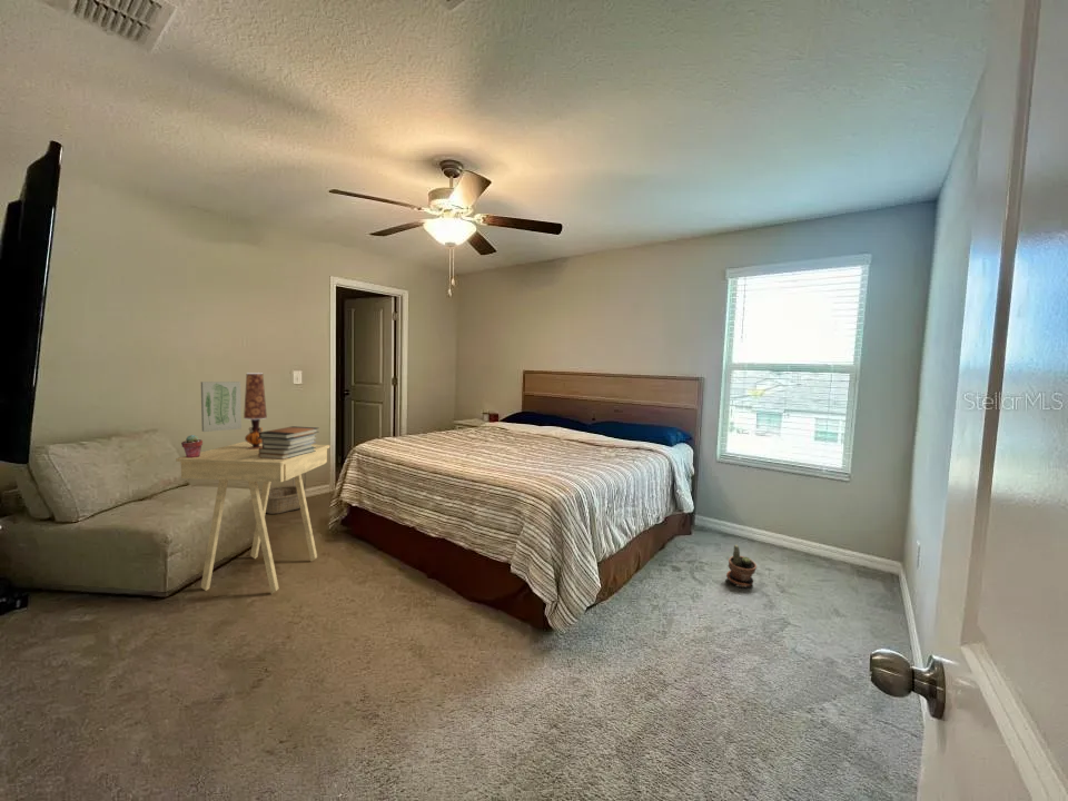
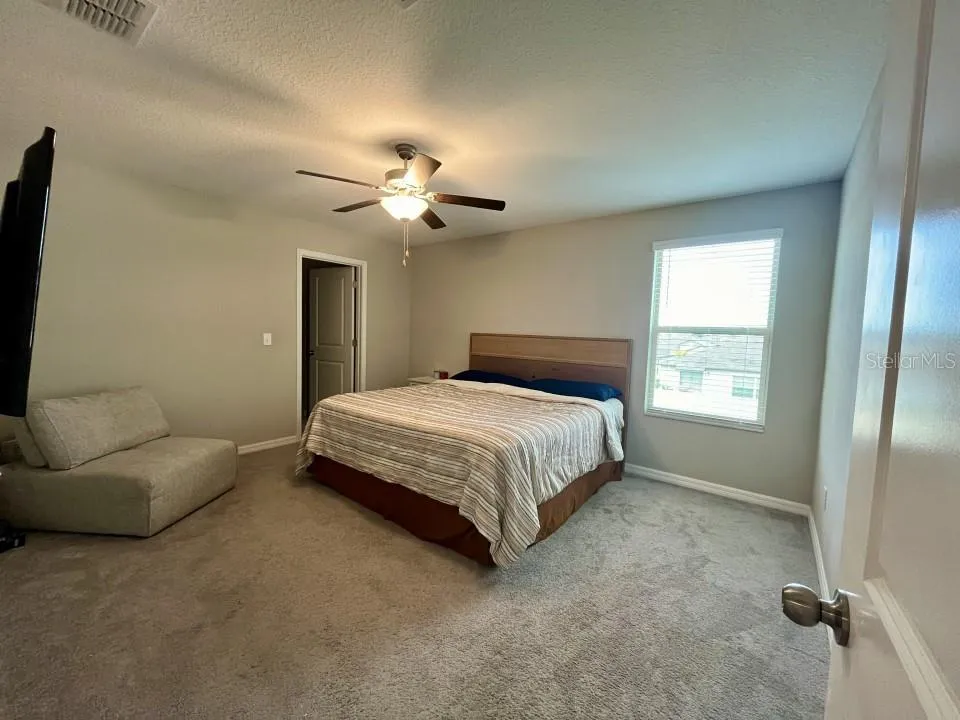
- book stack (289, 442)
- side table (260, 513)
- potted succulent (191, 445)
- basket (280, 486)
- table lamp (255, 409)
- potted plant (741, 563)
- wall art (221, 405)
